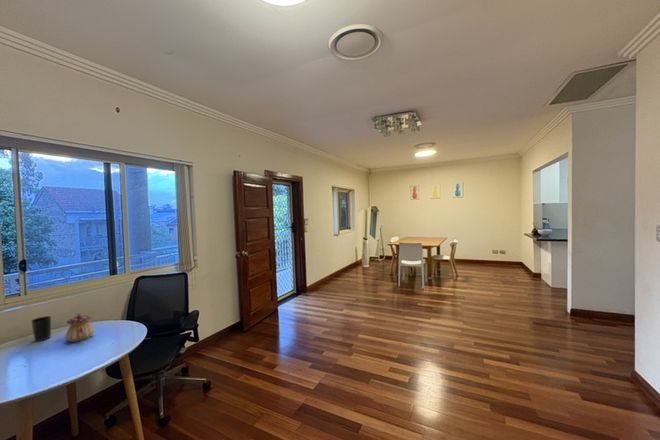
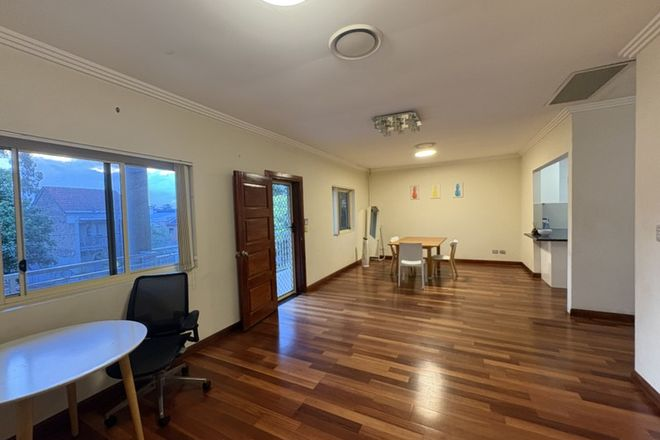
- teapot (79, 325)
- cup (41, 328)
